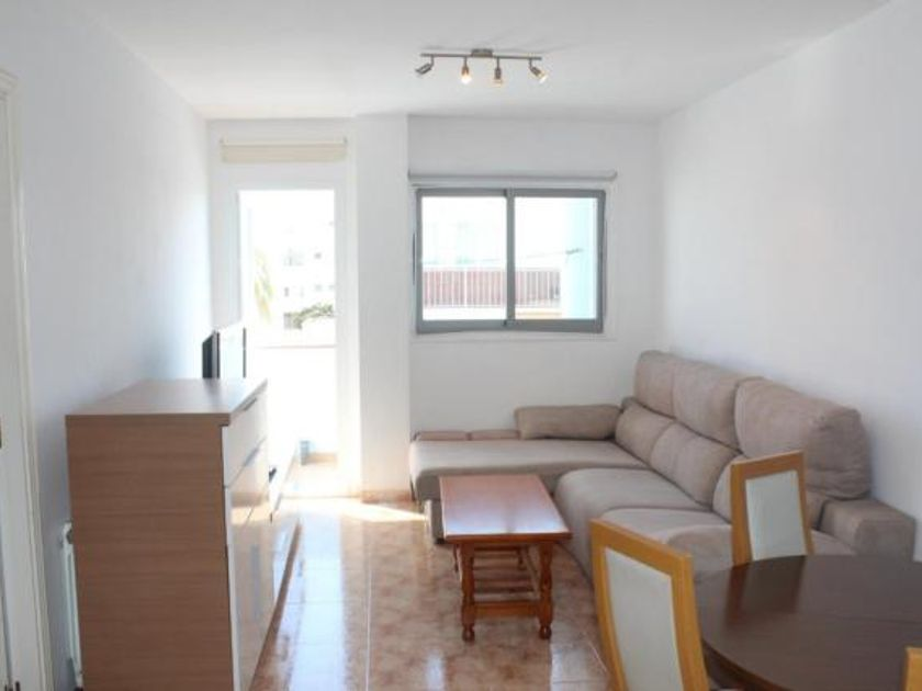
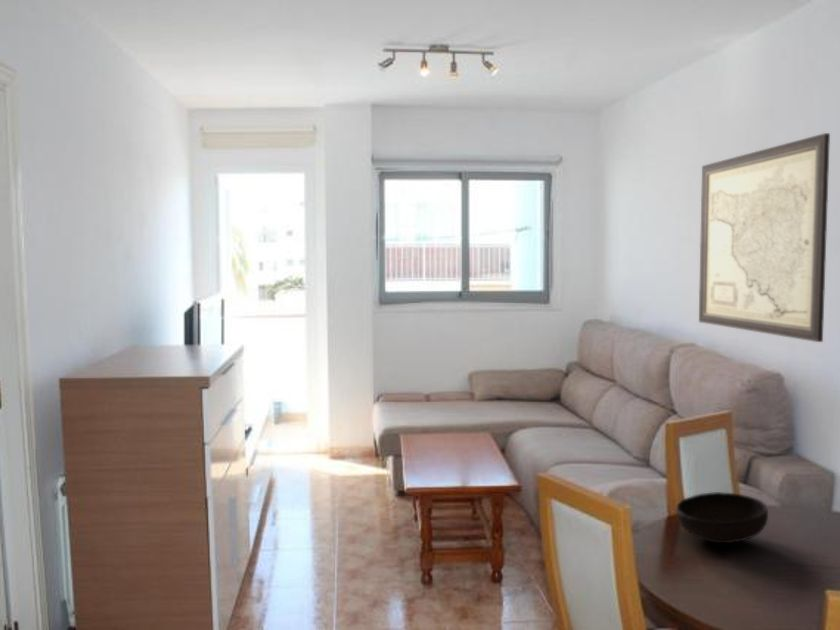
+ wall art (754, 242)
+ bowl (720, 520)
